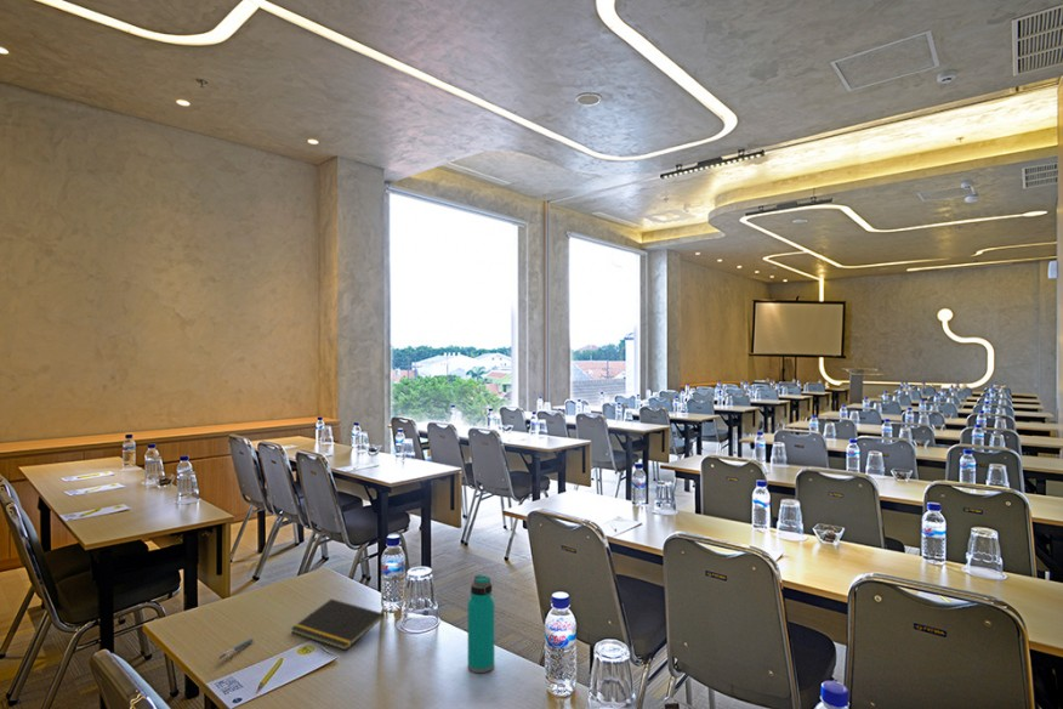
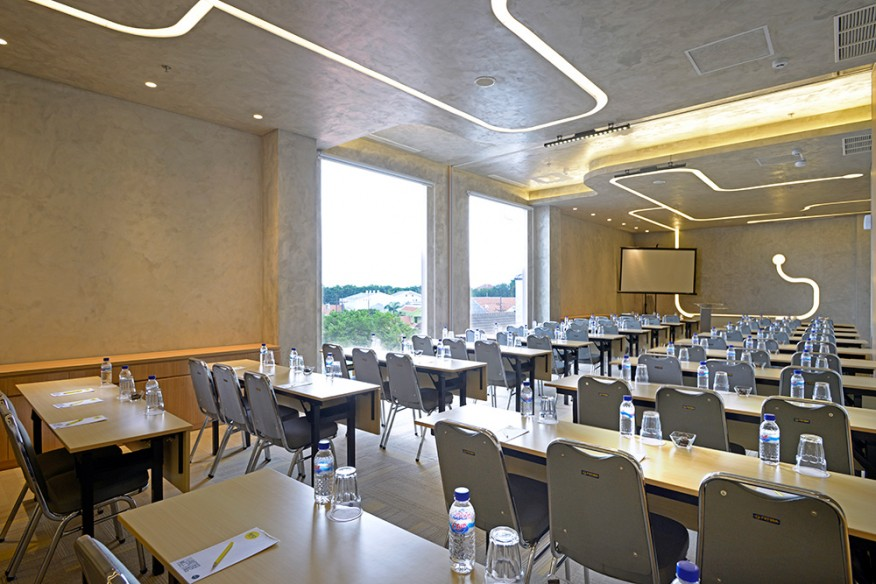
- notepad (337, 622)
- water bottle (481, 620)
- pen (237, 648)
